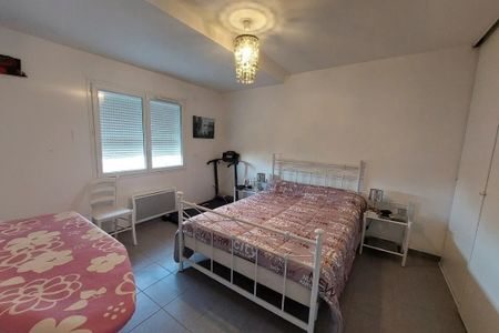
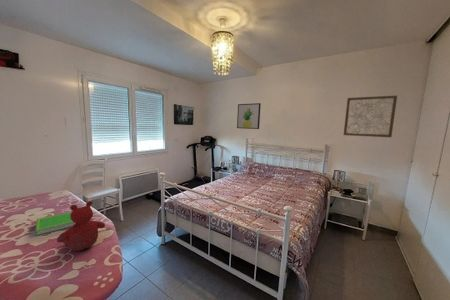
+ wall art (368, 118)
+ stuffed bear (80, 223)
+ wall art (248, 116)
+ book (63, 220)
